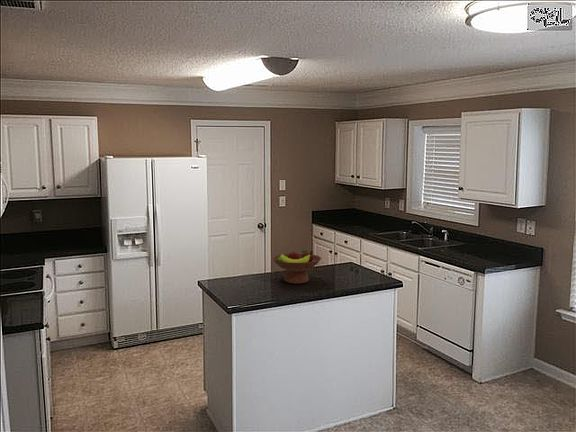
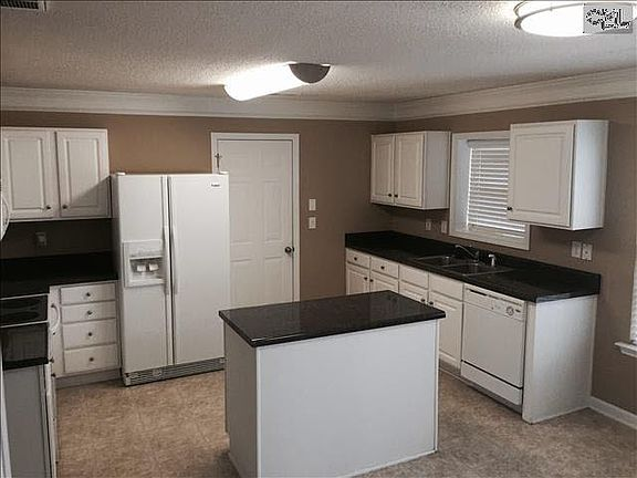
- fruit bowl (296, 264)
